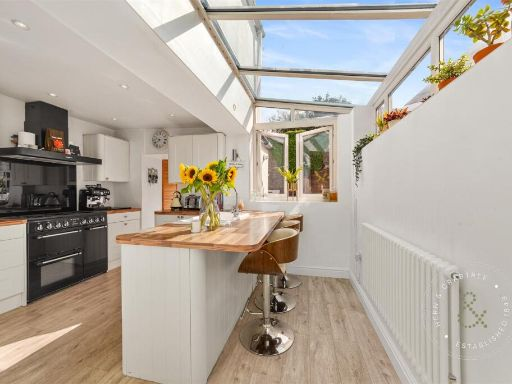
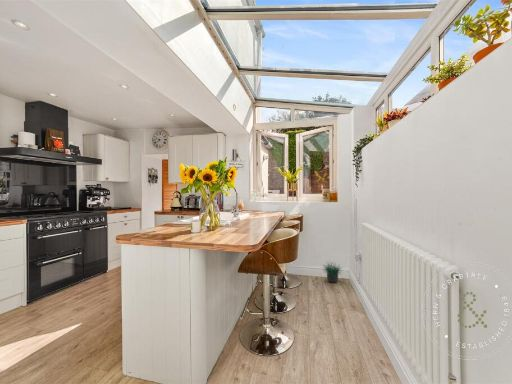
+ potted plant (332, 269)
